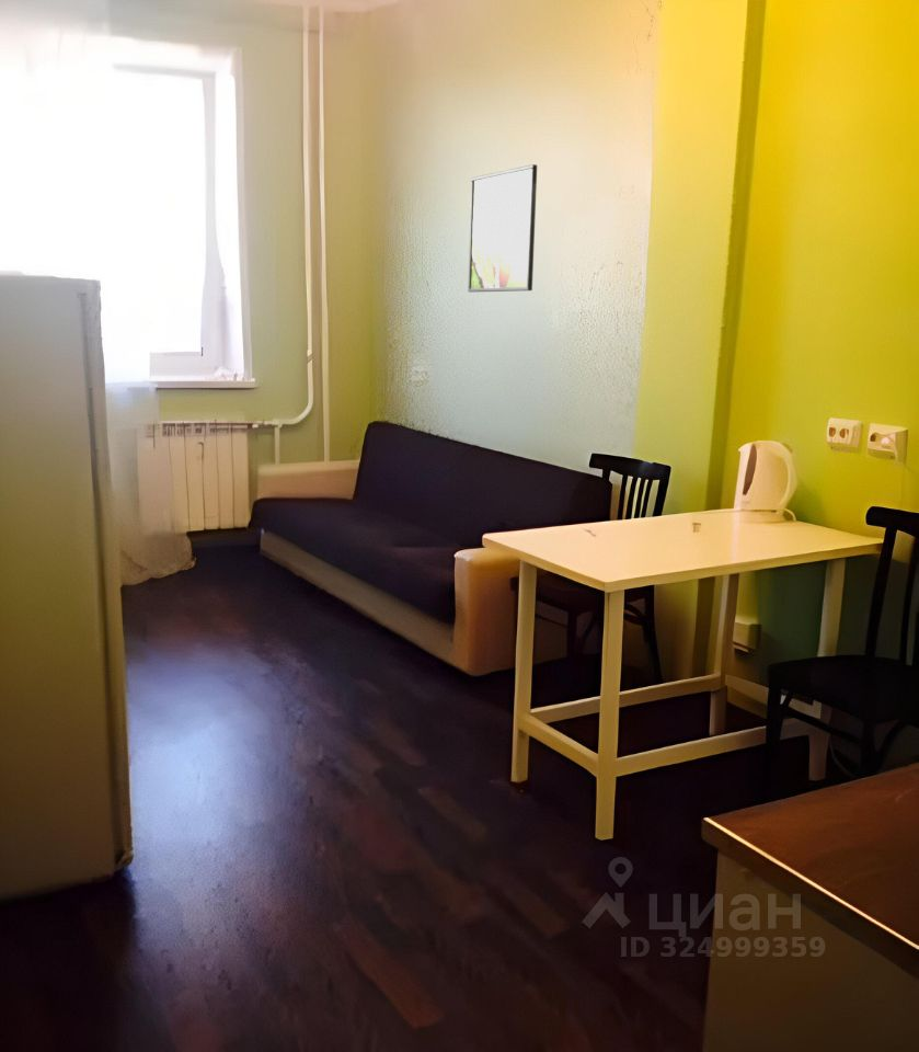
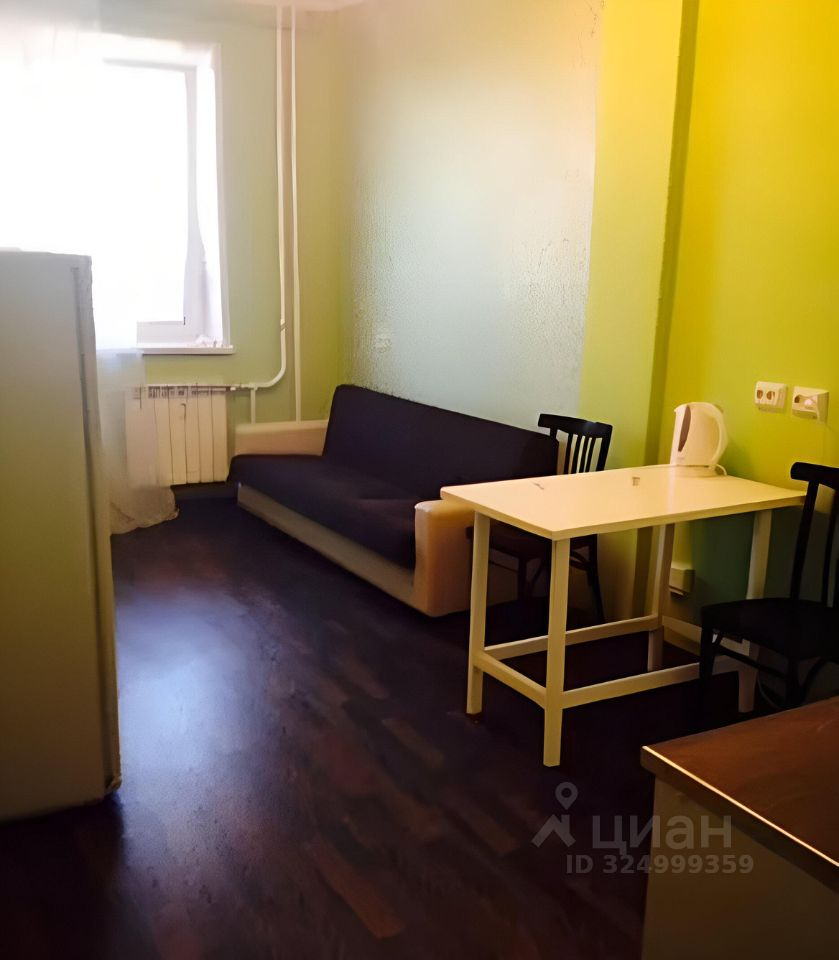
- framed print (499, 231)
